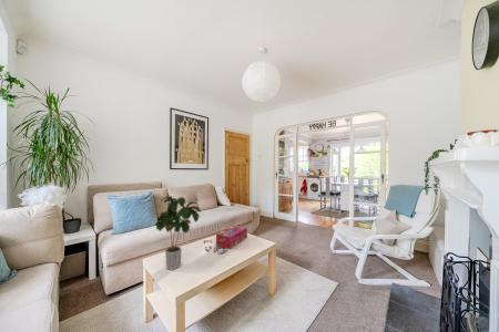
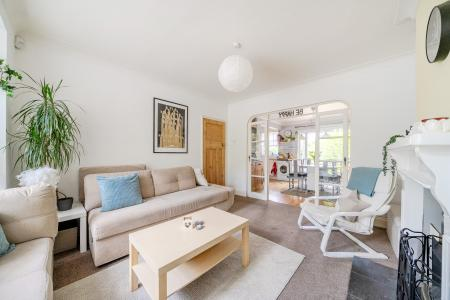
- tissue box (232, 236)
- potted plant (174, 230)
